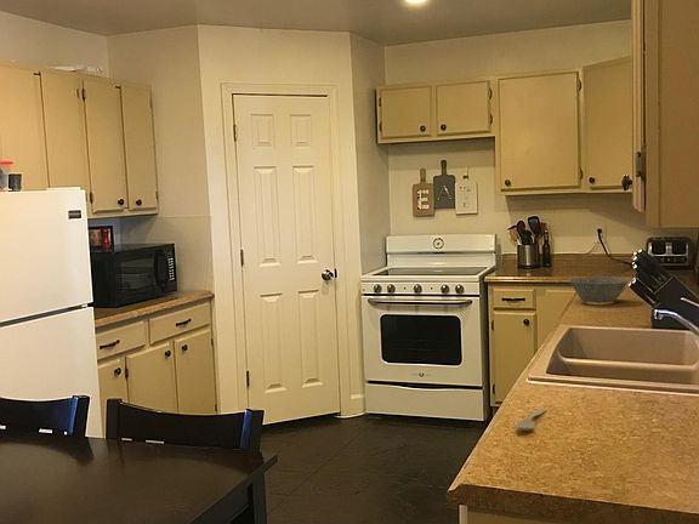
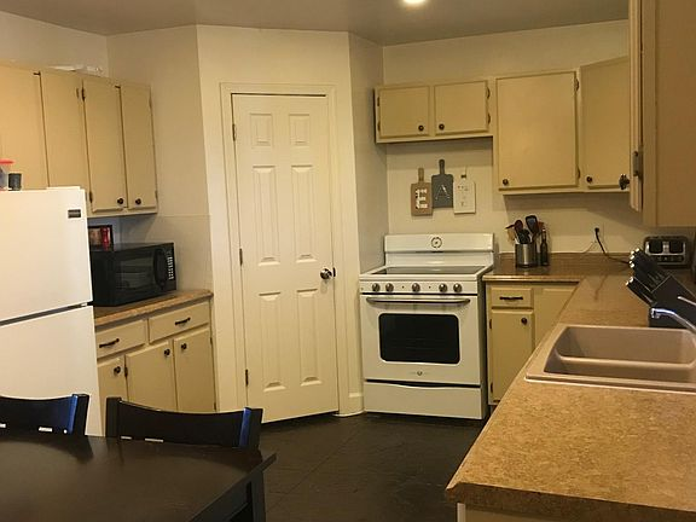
- spoon (532, 416)
- bowl (598, 290)
